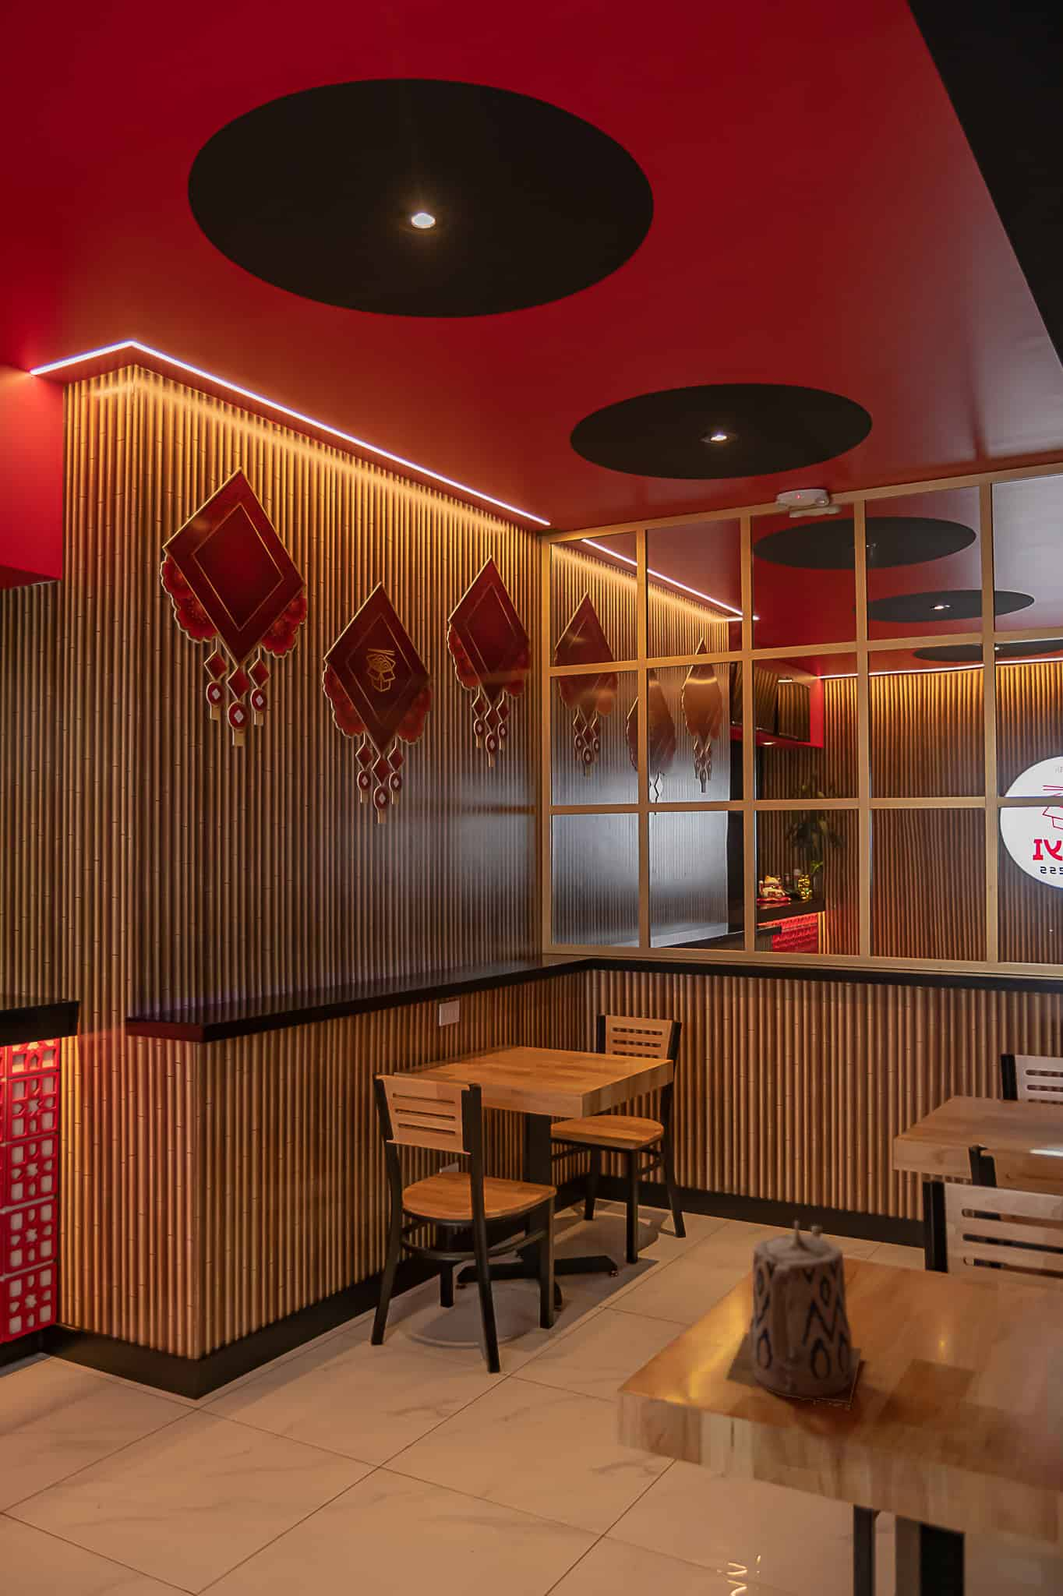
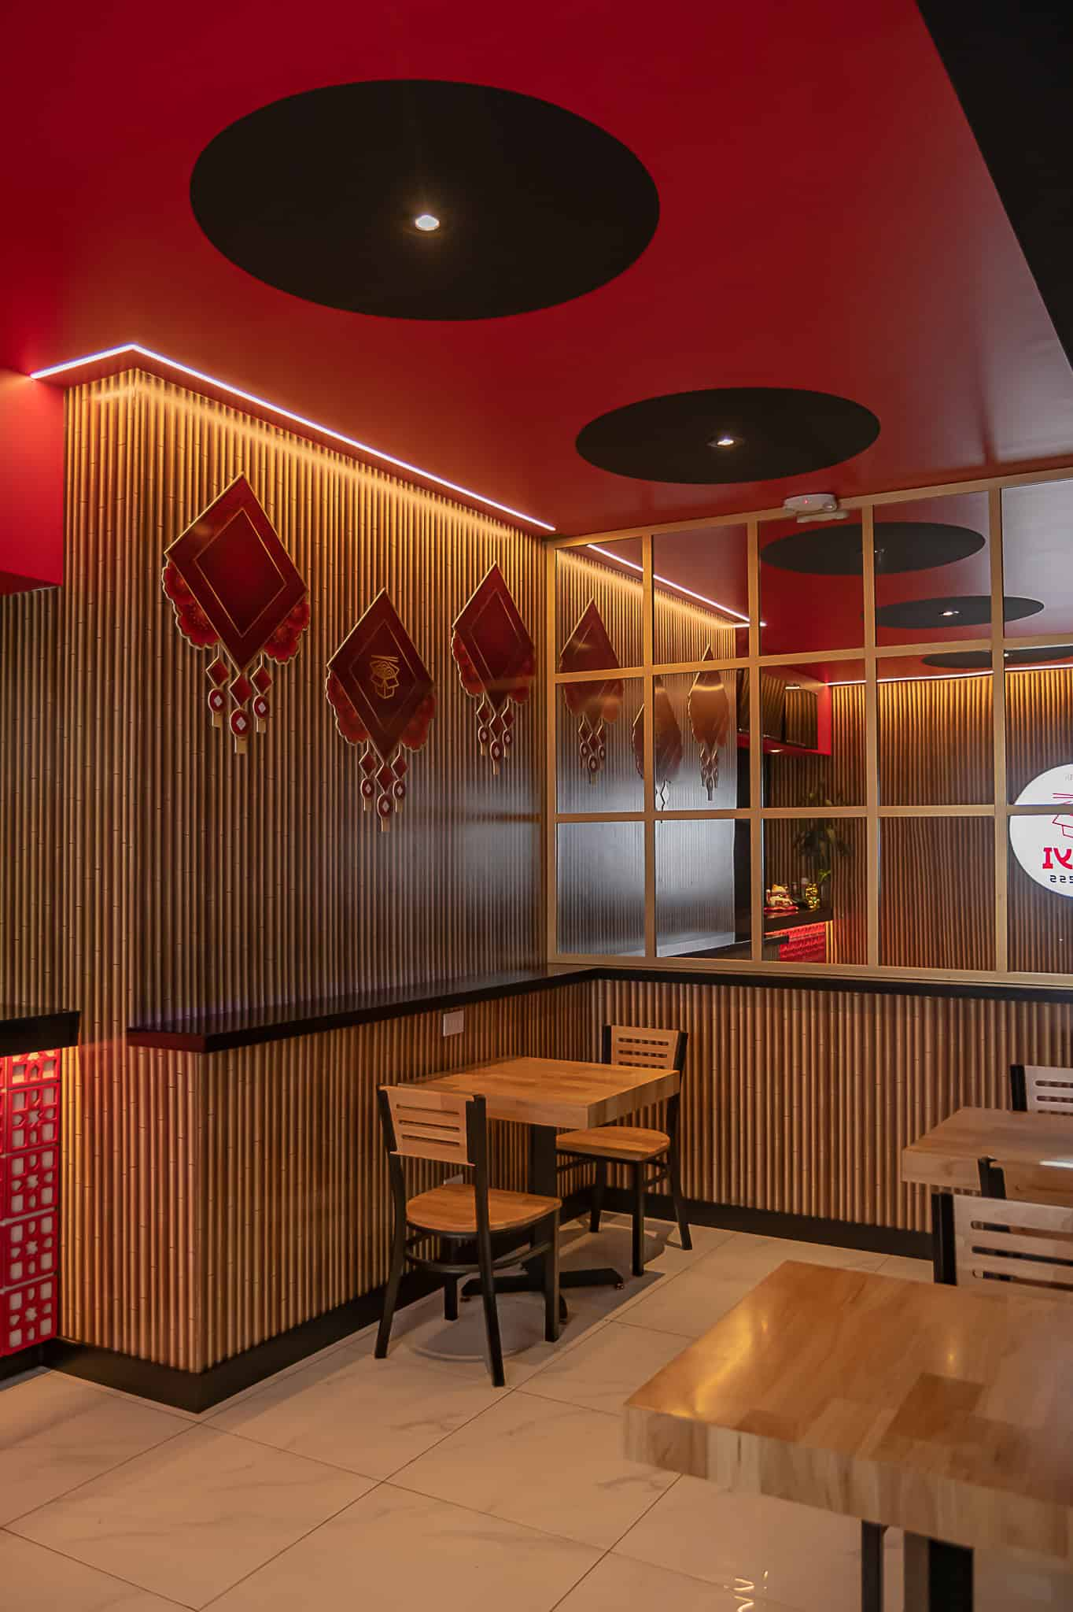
- teapot (789, 1300)
